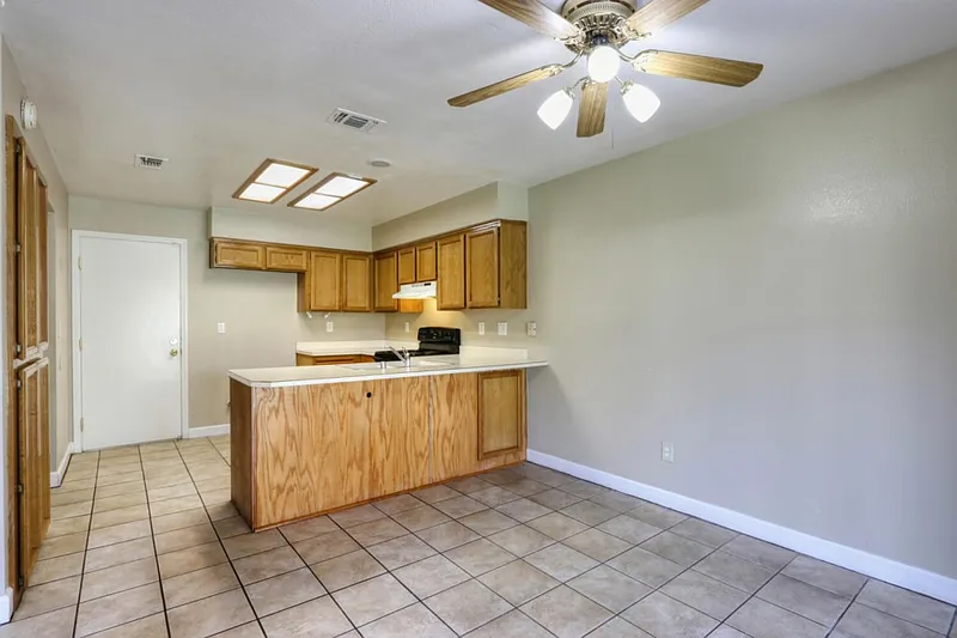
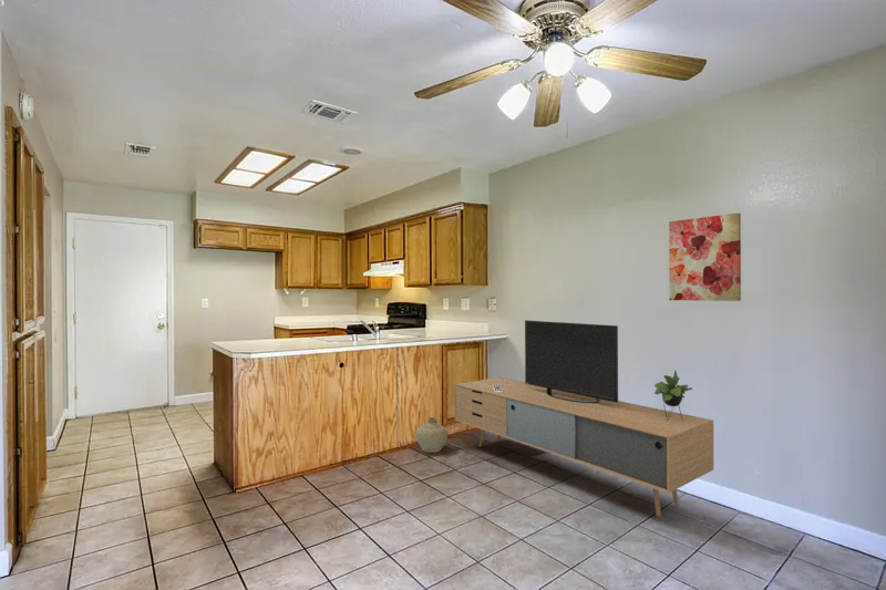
+ ceramic jug (431, 433)
+ media console (563, 396)
+ wall art (702, 259)
